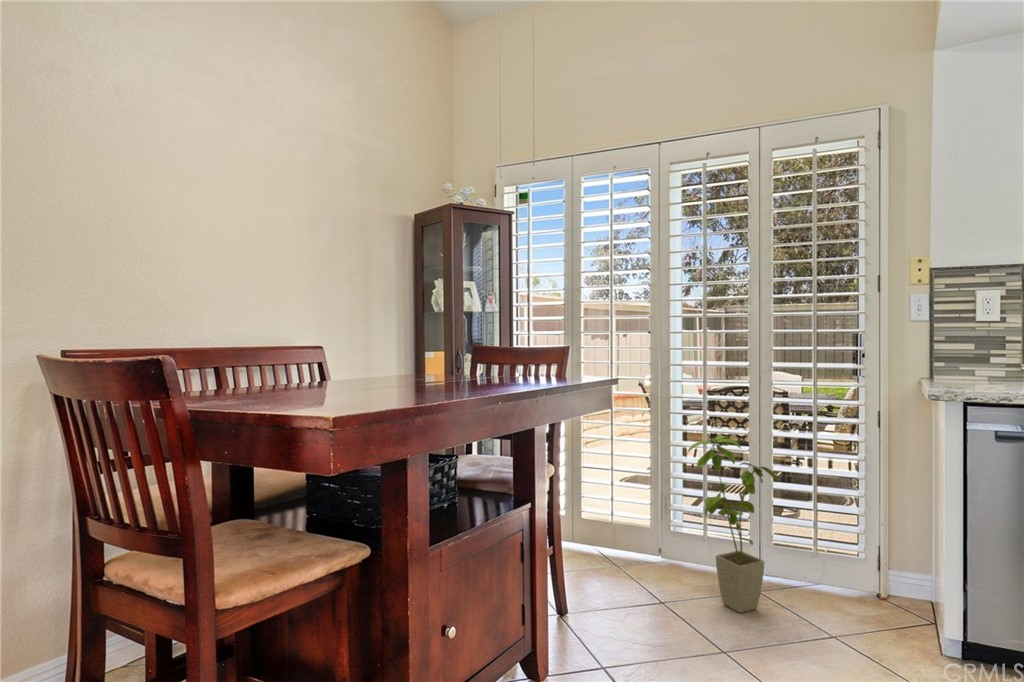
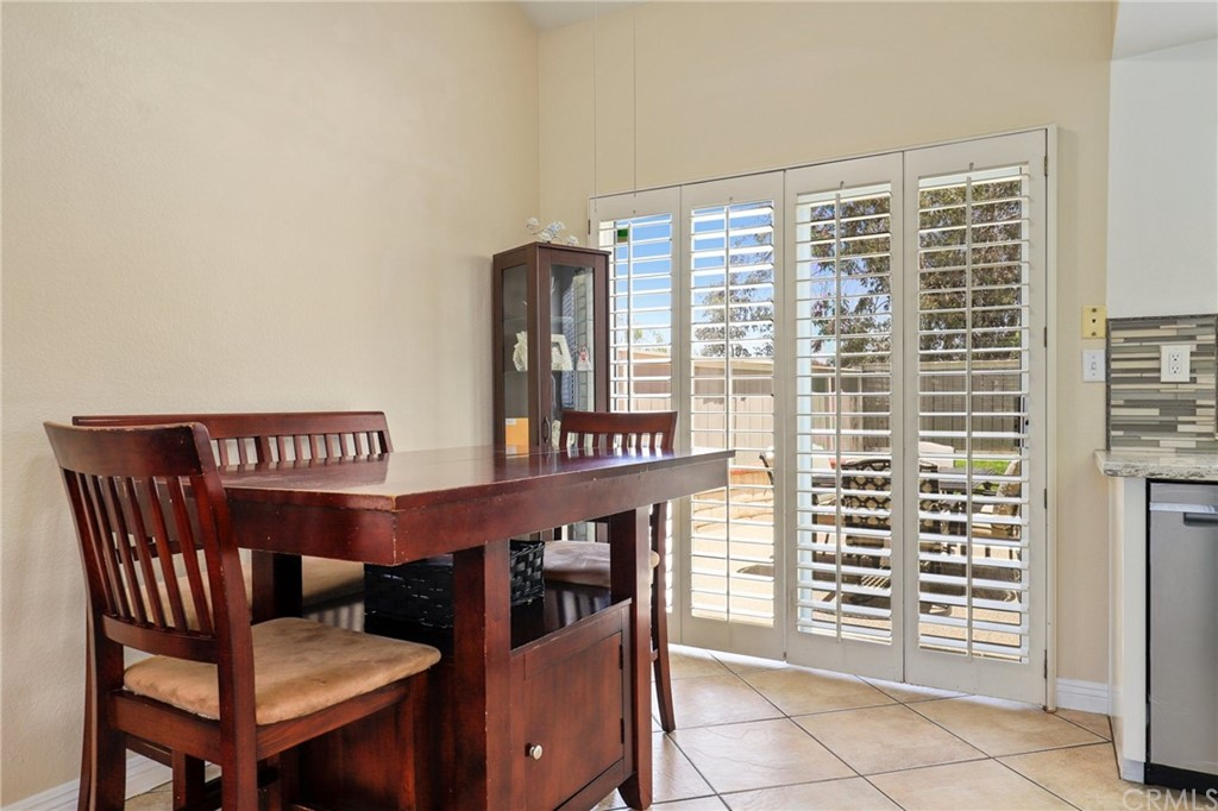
- house plant (728, 520)
